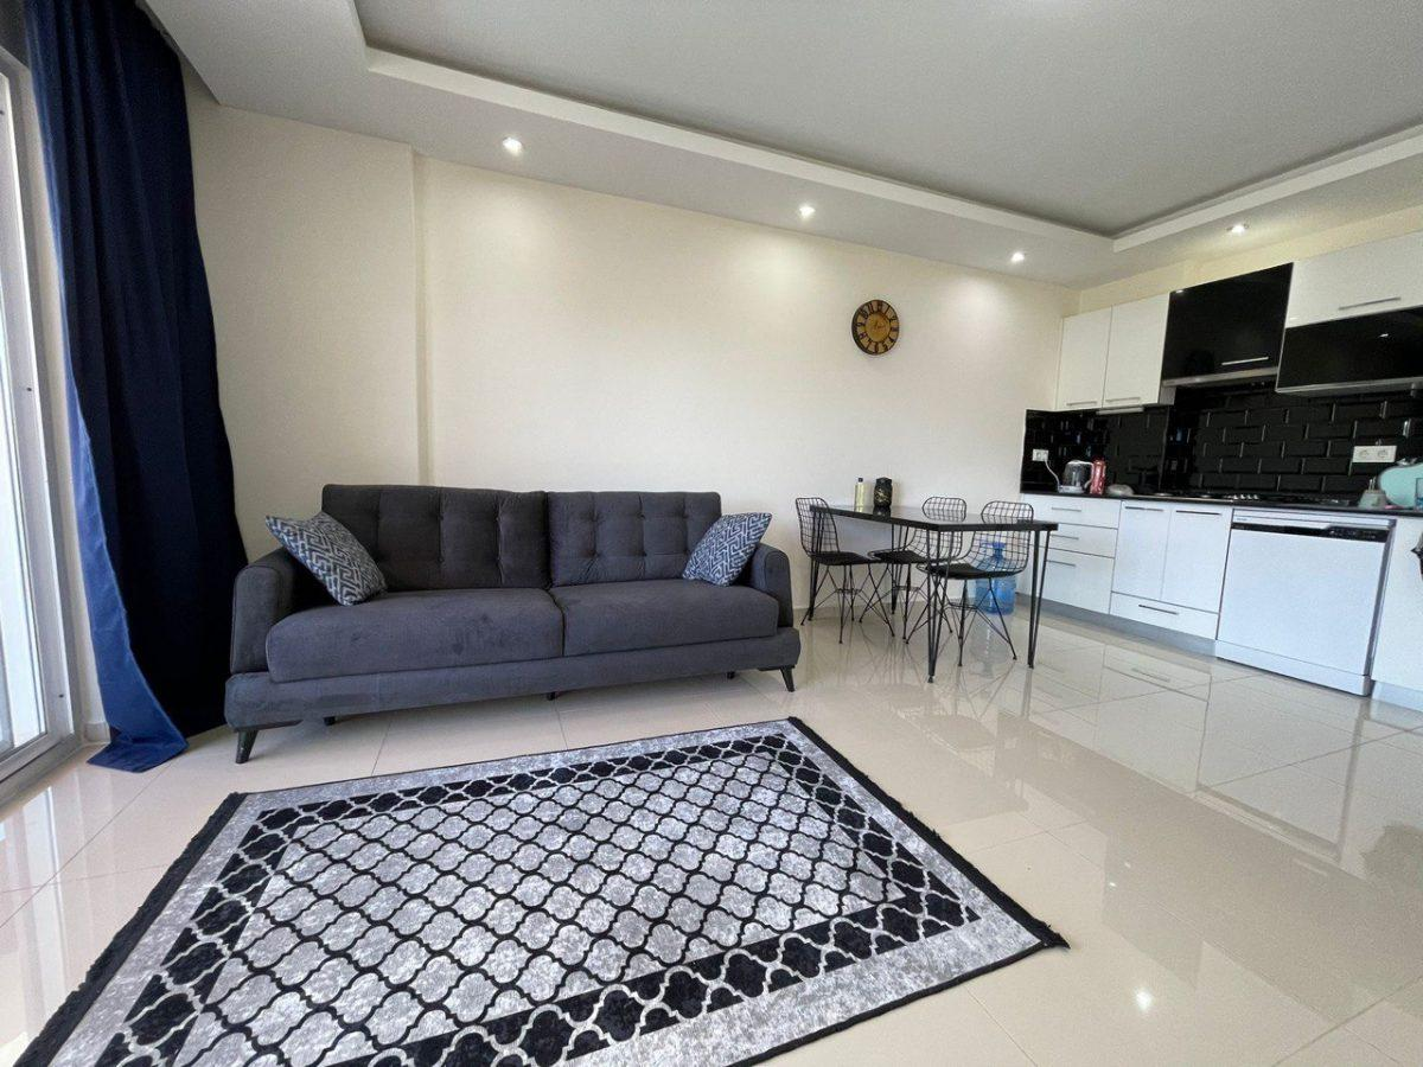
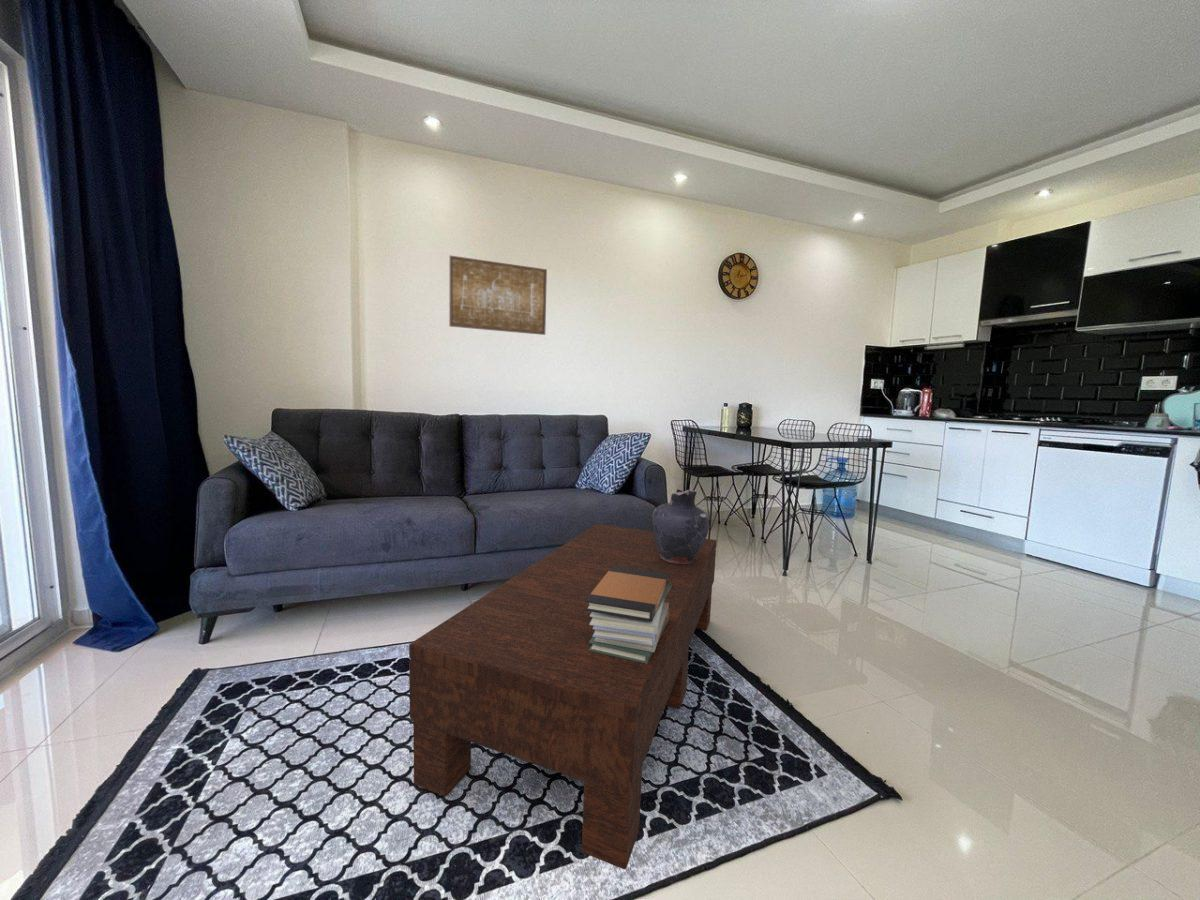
+ vase (681, 523)
+ wall art (499, 297)
+ coffee table (594, 630)
+ book stack (630, 609)
